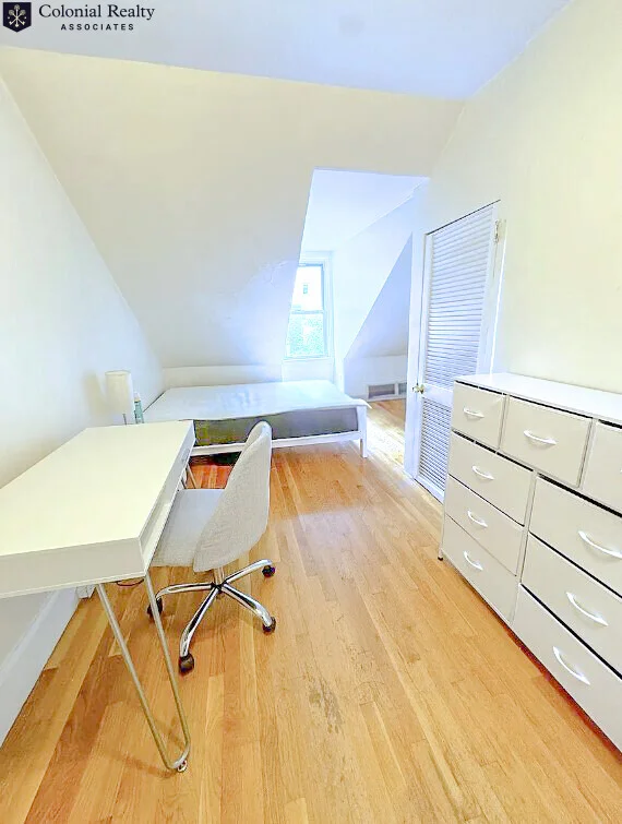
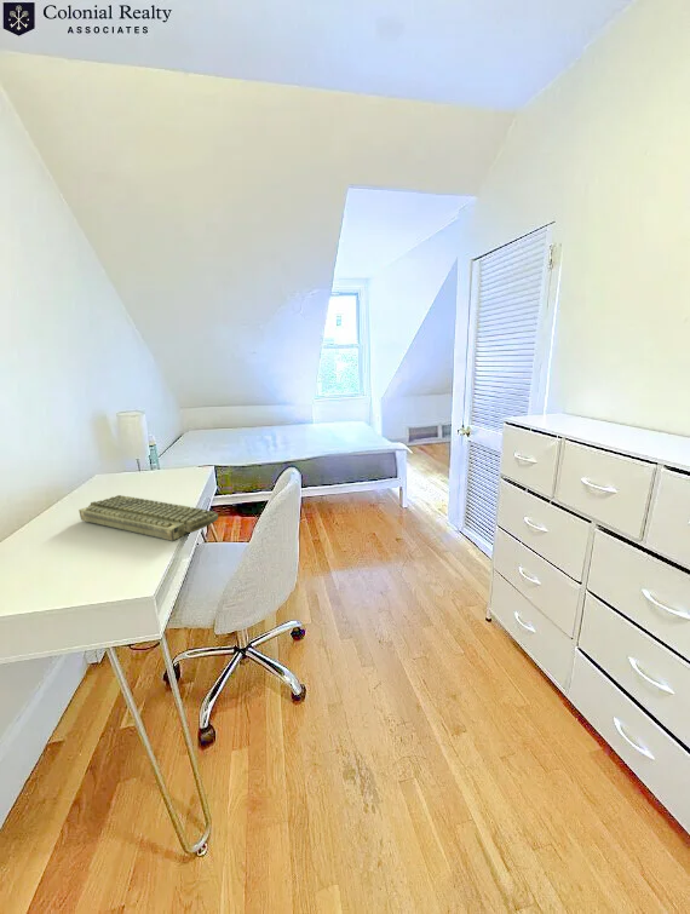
+ computer keyboard (145, 513)
